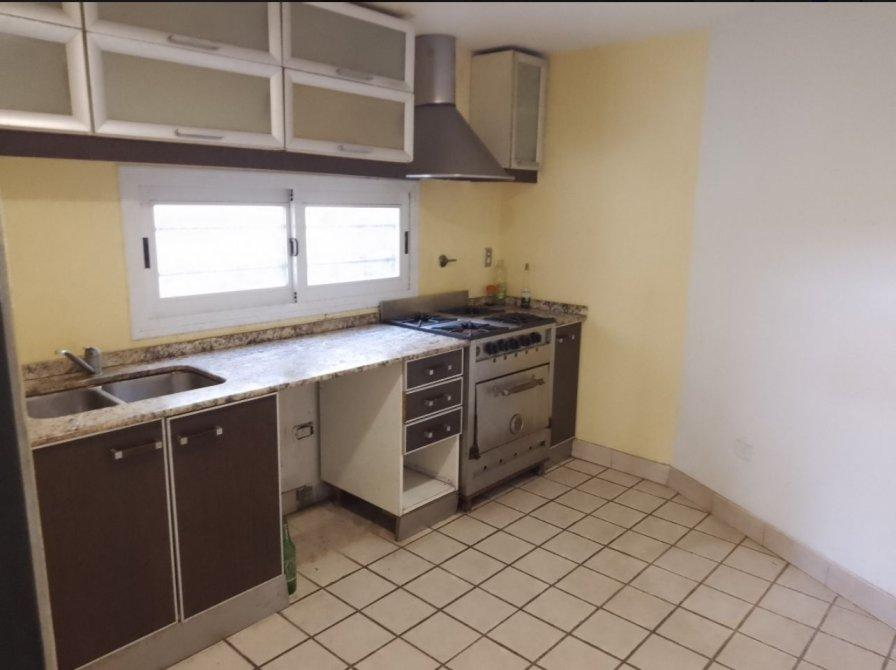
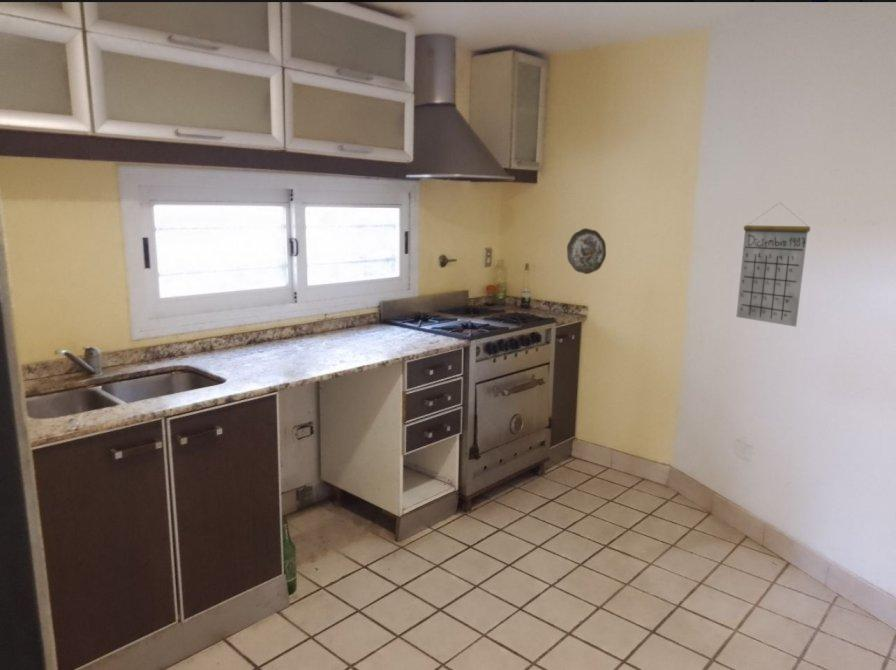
+ decorative plate (587, 251)
+ calendar (771, 263)
